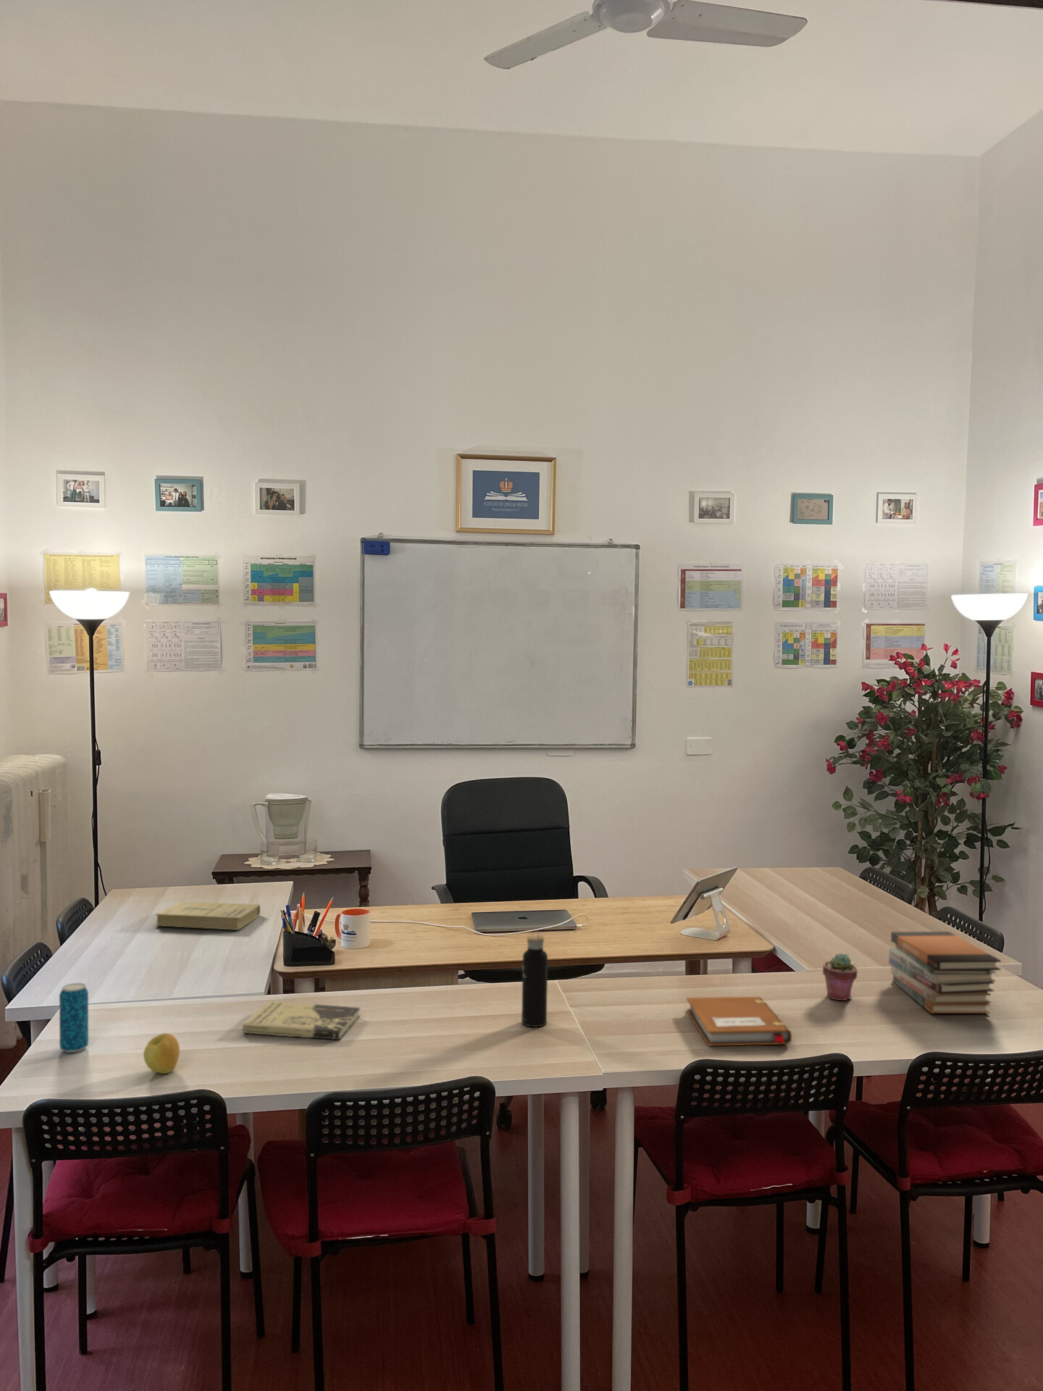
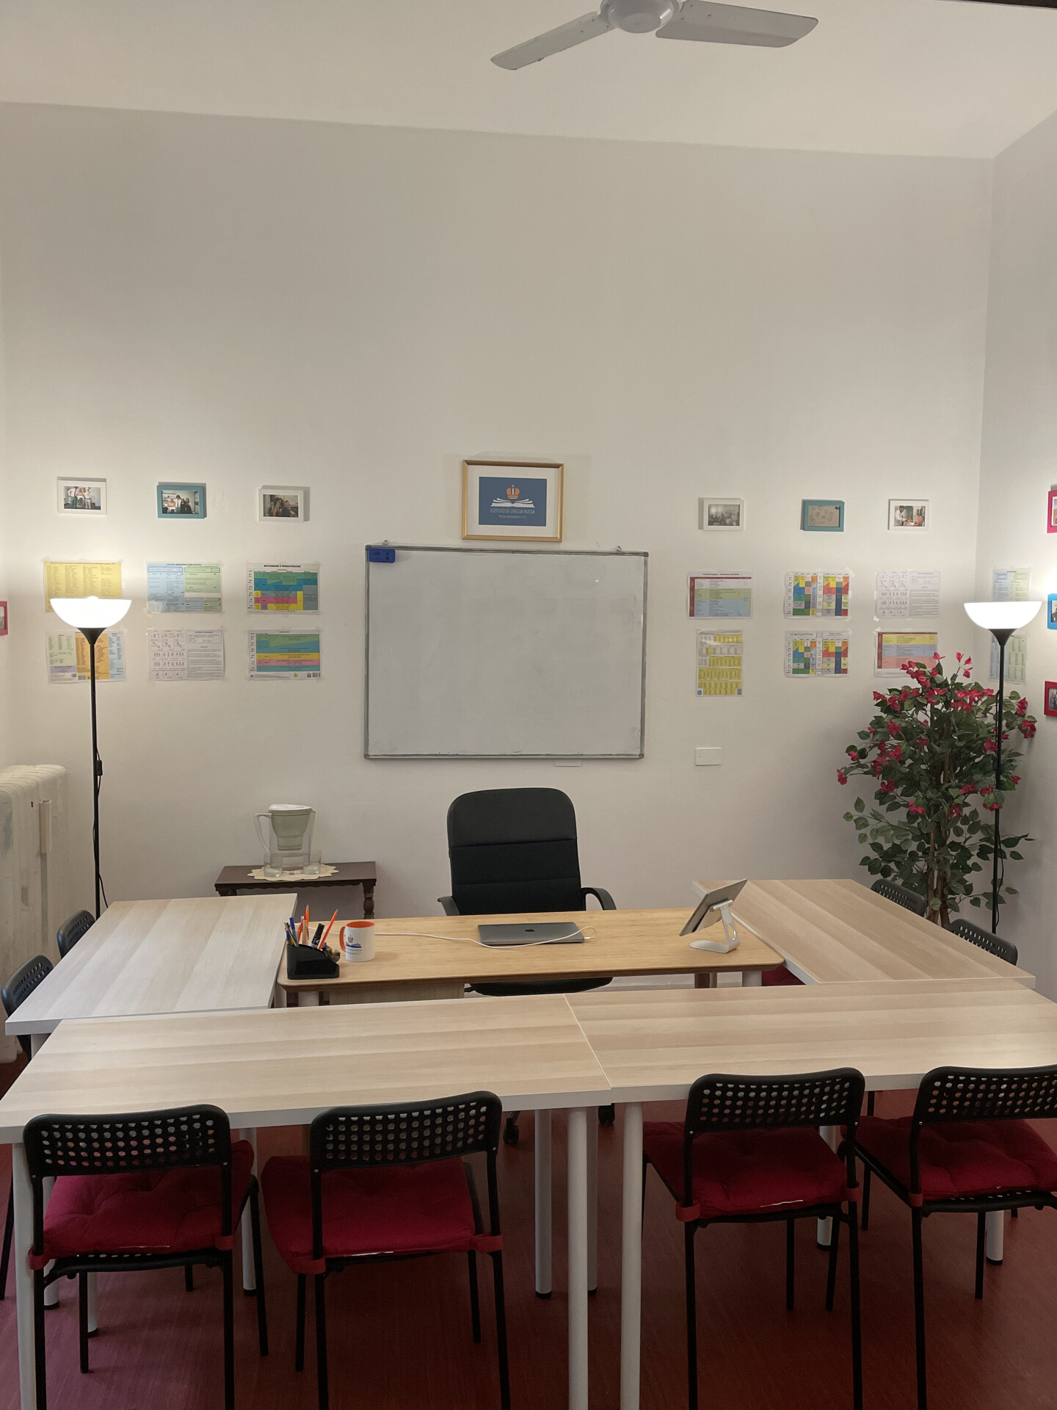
- potted succulent (839, 975)
- water bottle (535, 975)
- notebook (737, 1020)
- book (208, 915)
- book (302, 1020)
- book stack (940, 970)
- apple (162, 1054)
- beverage can (73, 1018)
